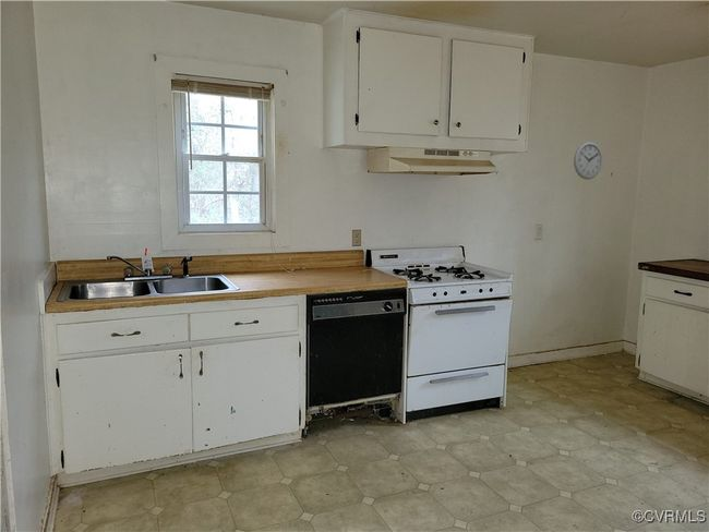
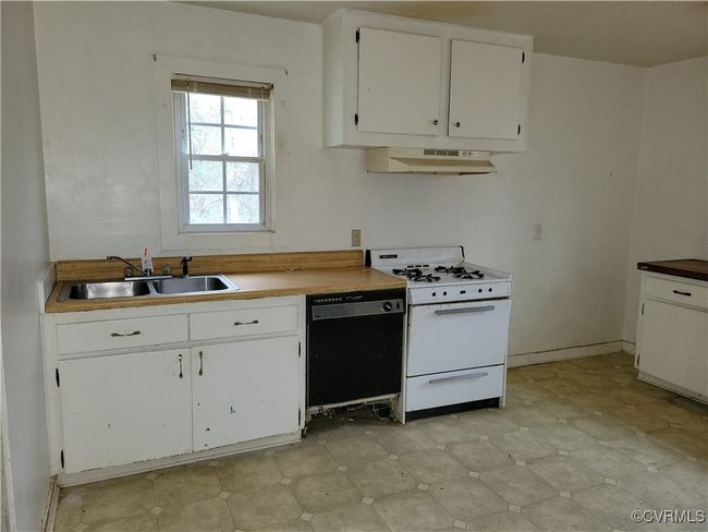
- wall clock (588, 160)
